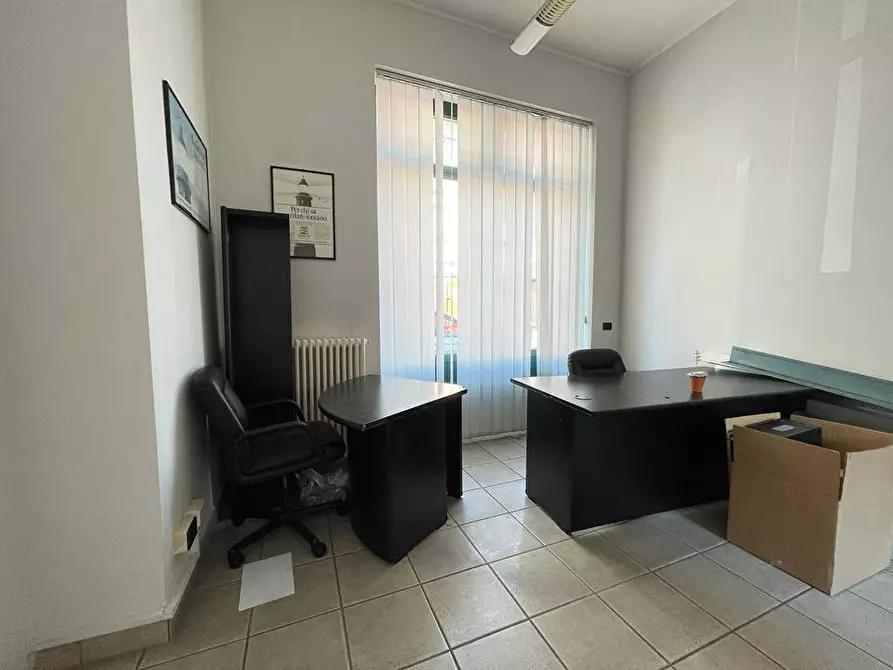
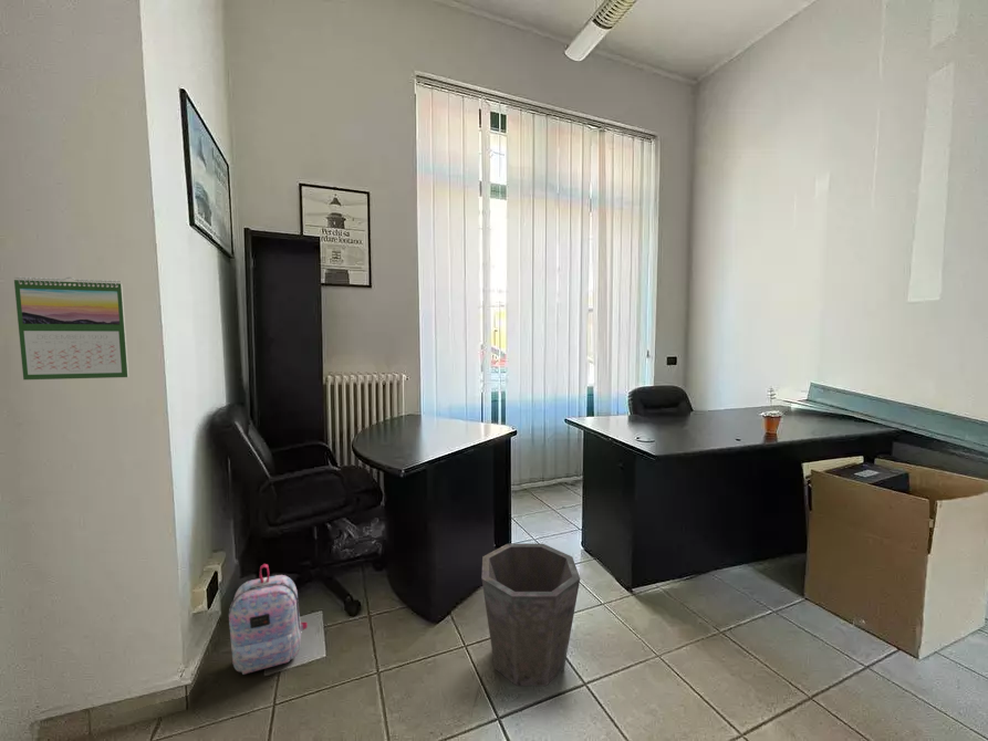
+ waste bin (528, 612)
+ backpack (268, 610)
+ calendar (73, 327)
